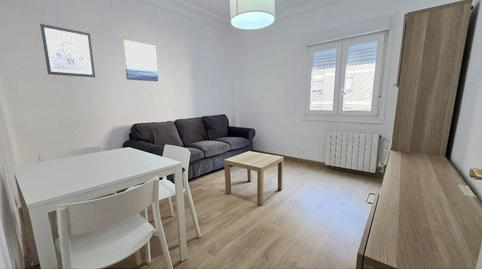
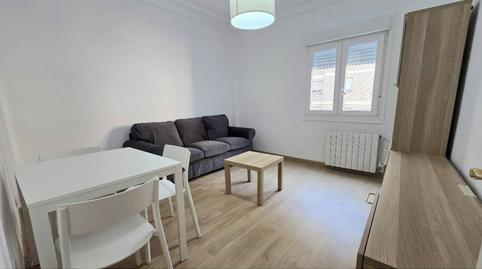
- wall art (70, 52)
- wall art (141, 61)
